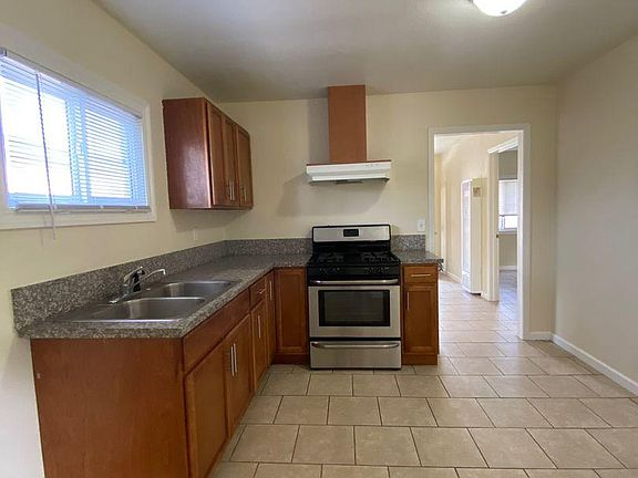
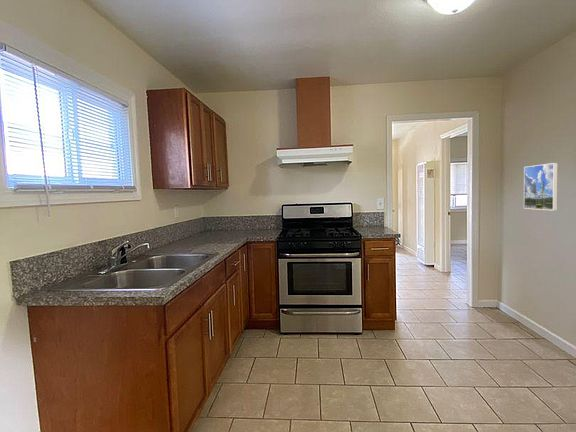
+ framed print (539, 187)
